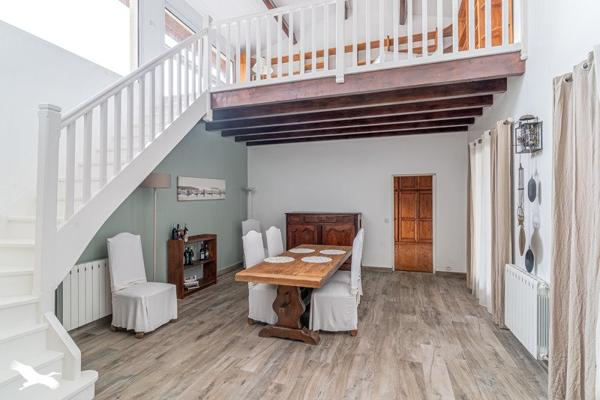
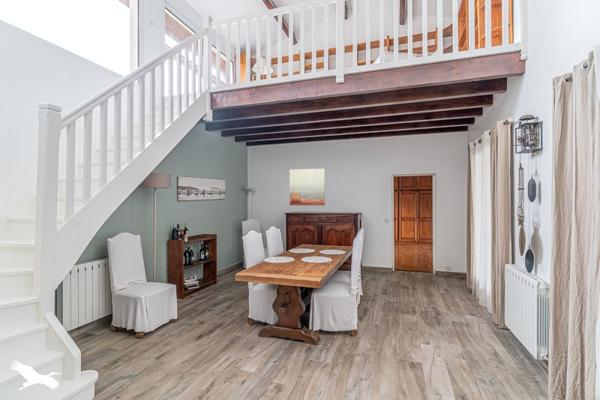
+ wall art (307, 187)
